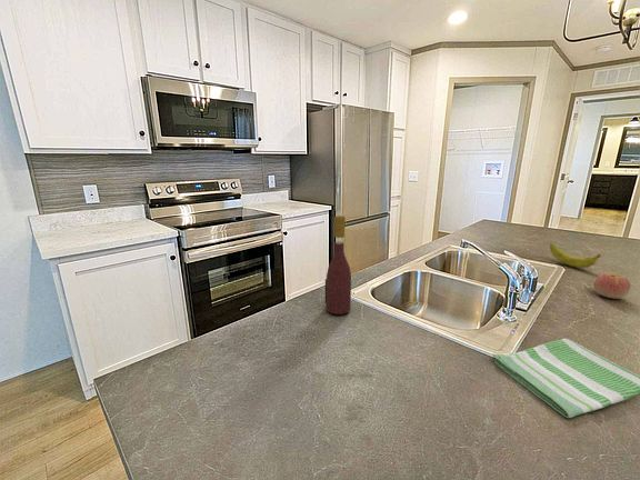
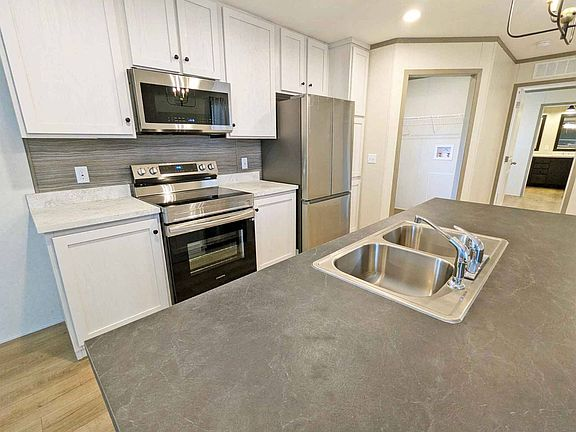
- dish towel (566, 370)
- apple (611, 286)
- banana (572, 257)
- wine bottle (339, 266)
